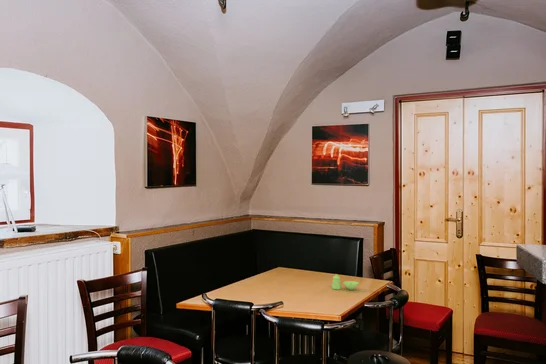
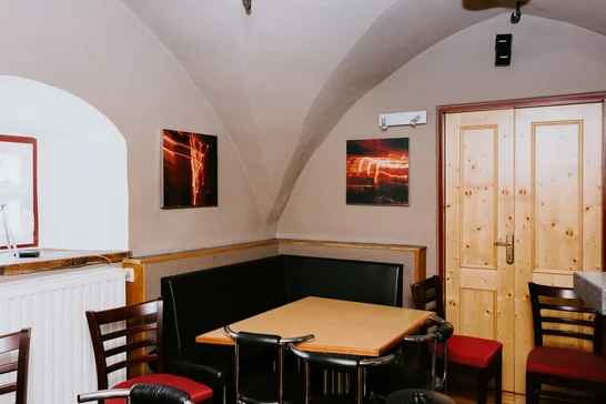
- condiment set (345, 282)
